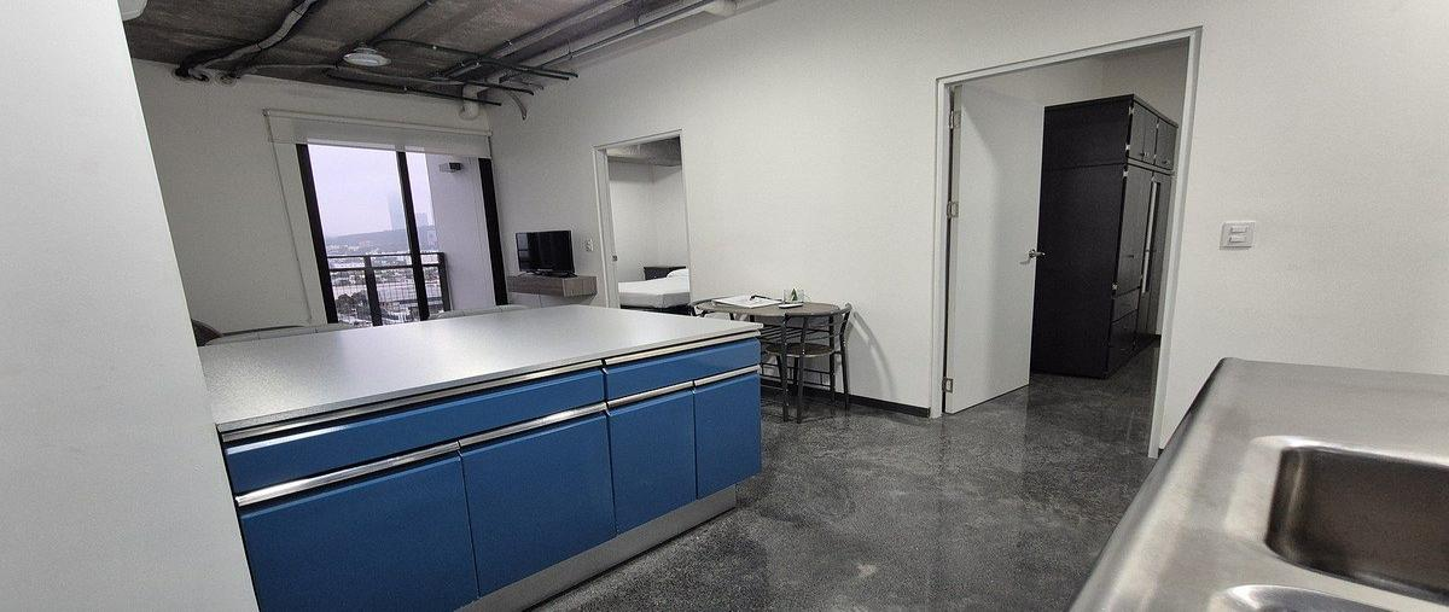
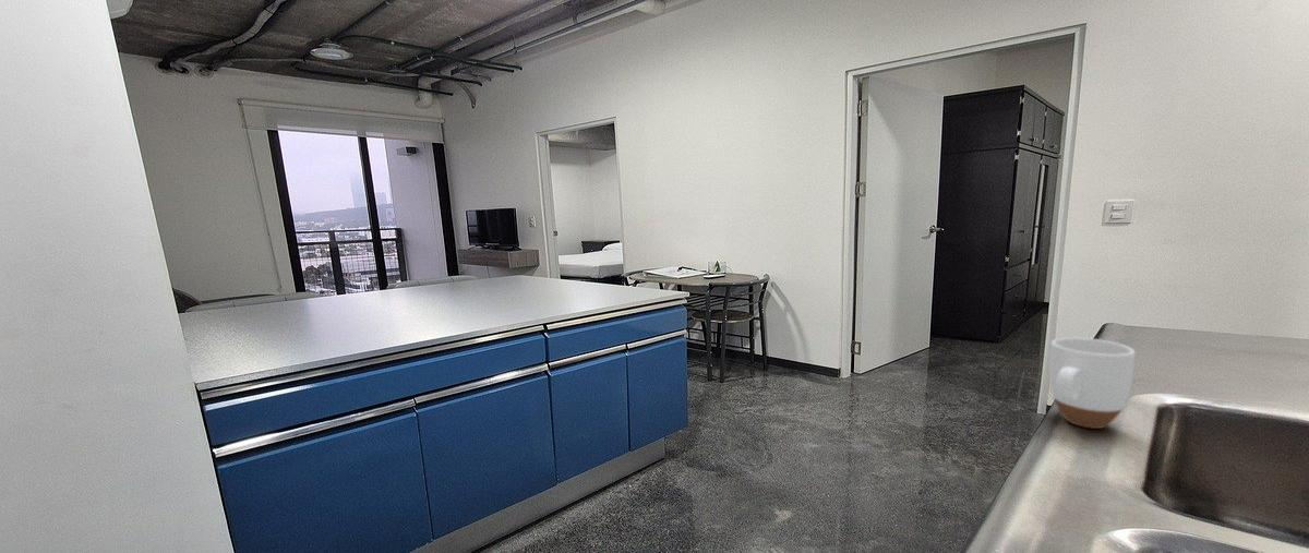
+ mug (1082, 387)
